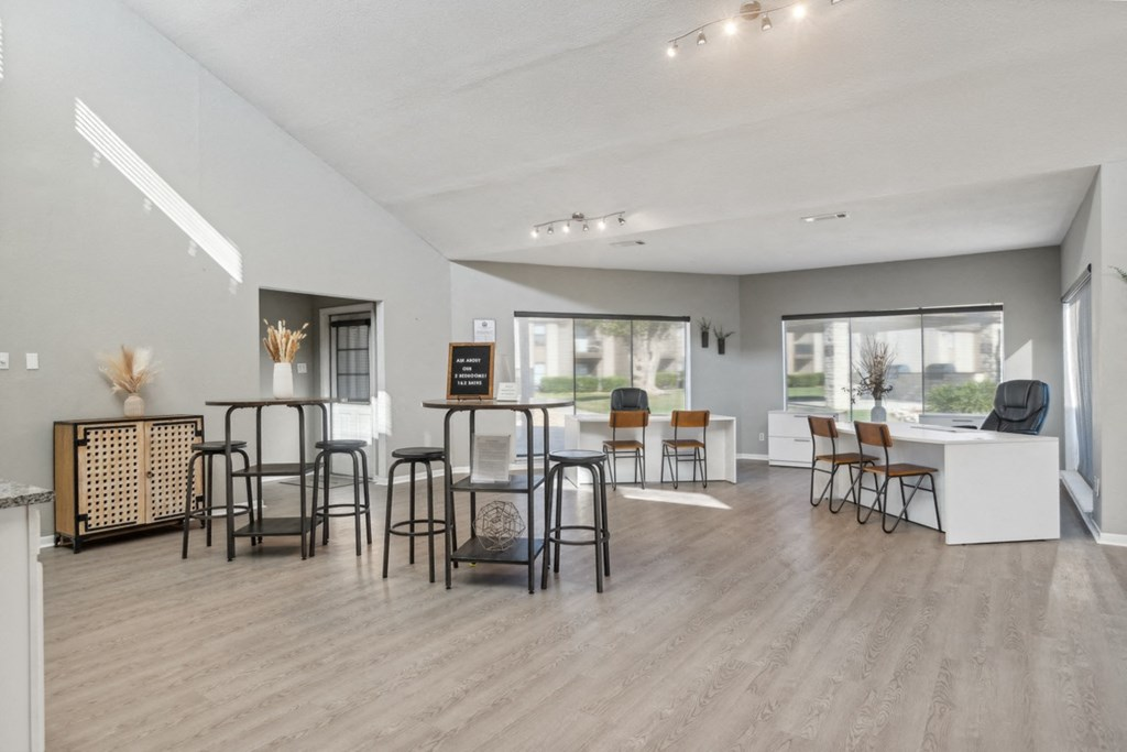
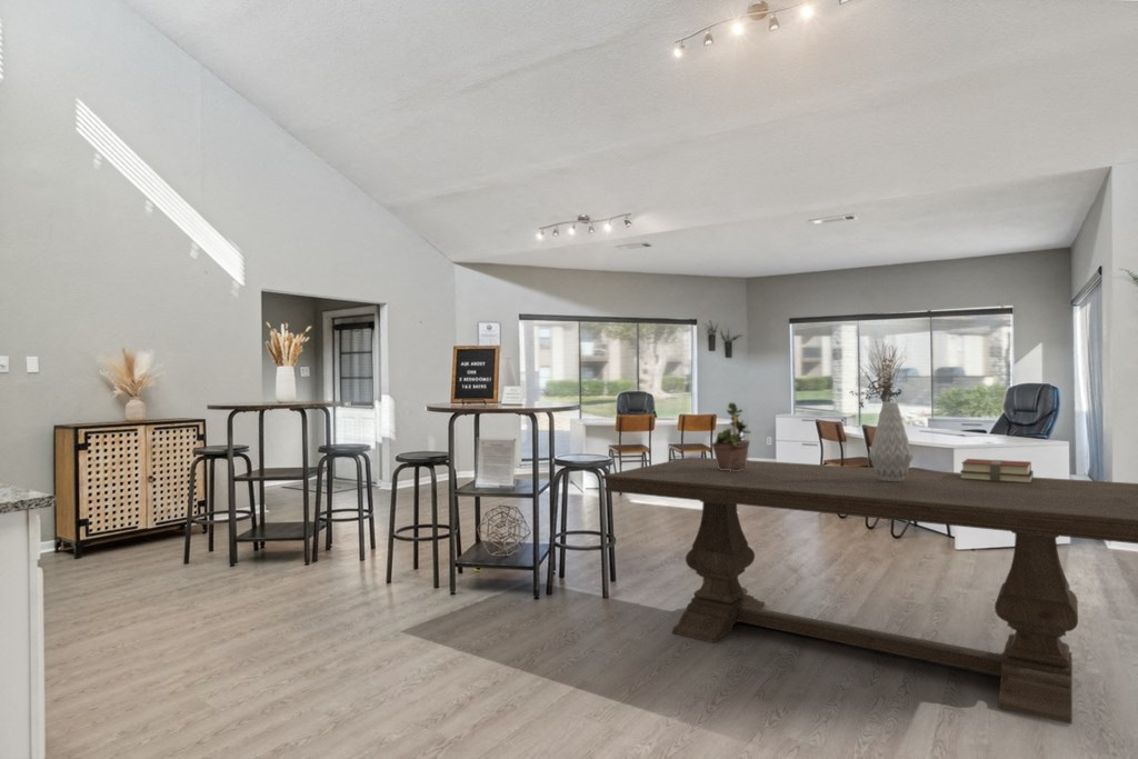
+ vase (890, 440)
+ dining table (858, 516)
+ potted plant (729, 432)
+ books (996, 469)
